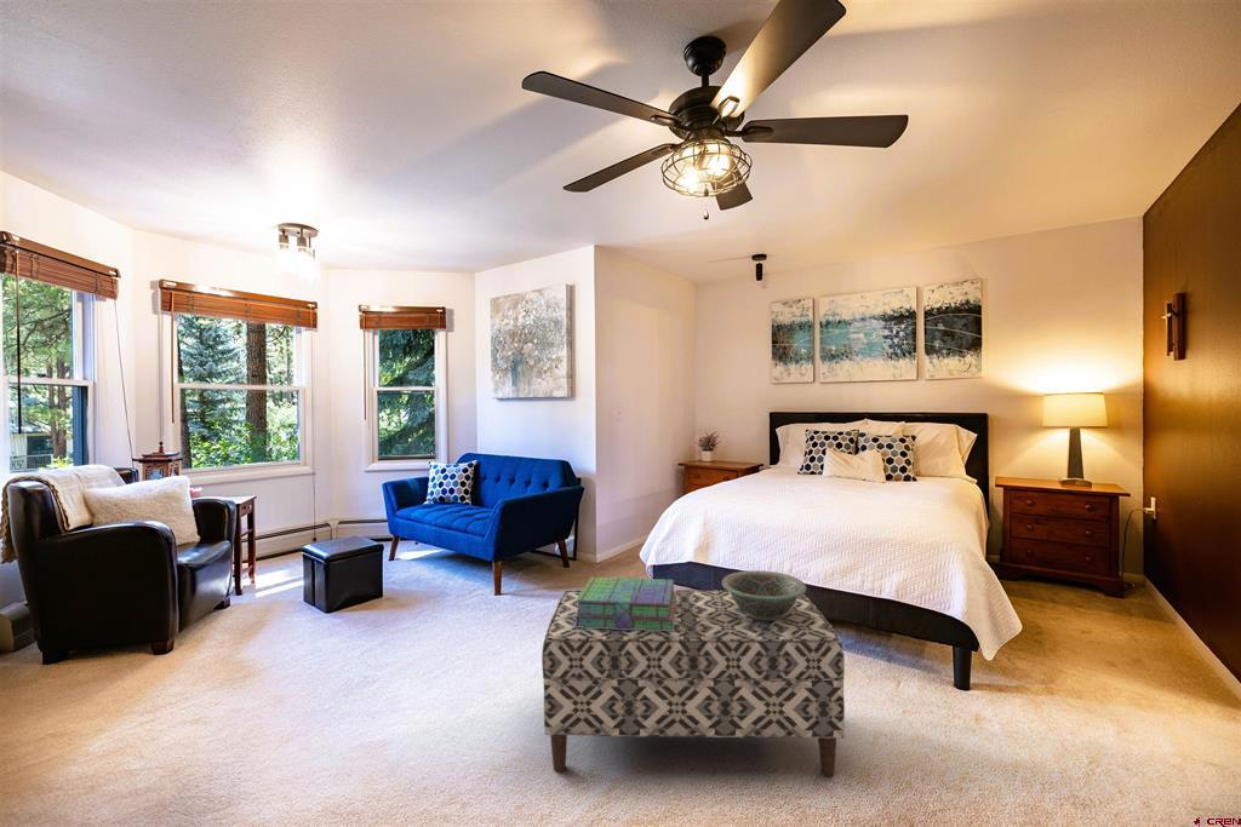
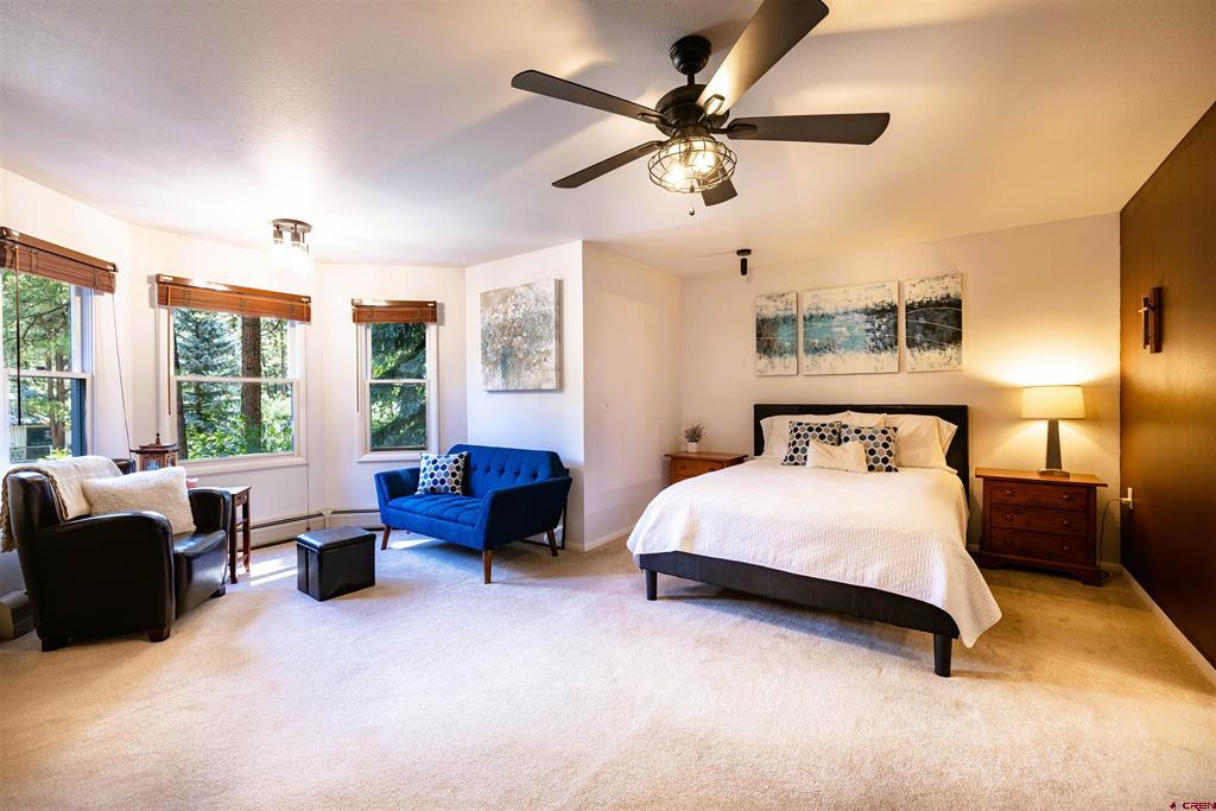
- decorative bowl (762, 598)
- stack of books (627, 601)
- bench (686, 673)
